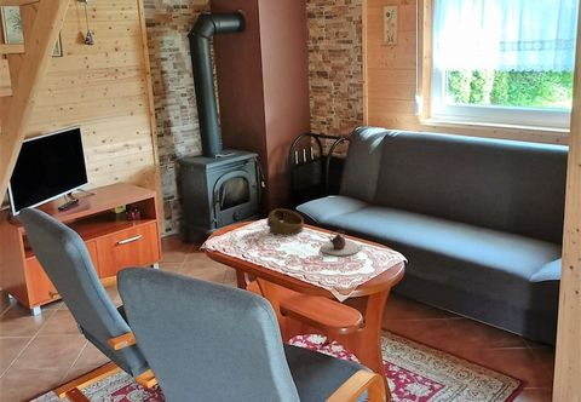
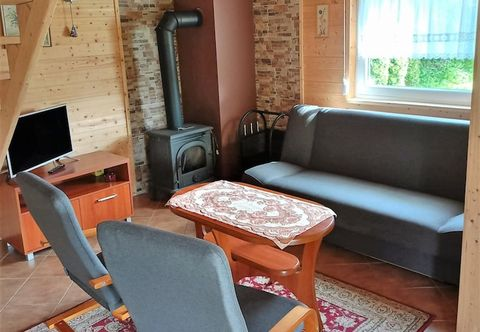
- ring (284, 220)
- teapot (340, 239)
